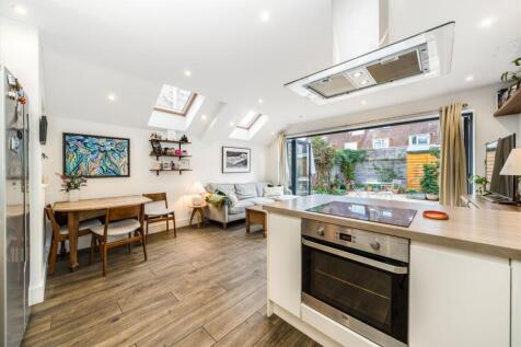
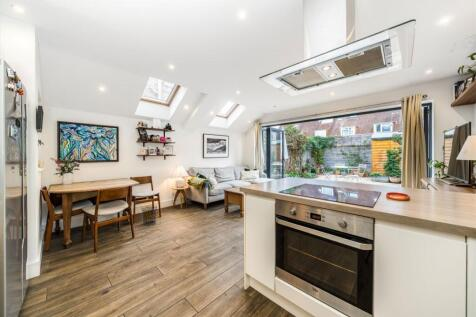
+ waste bin (149, 216)
